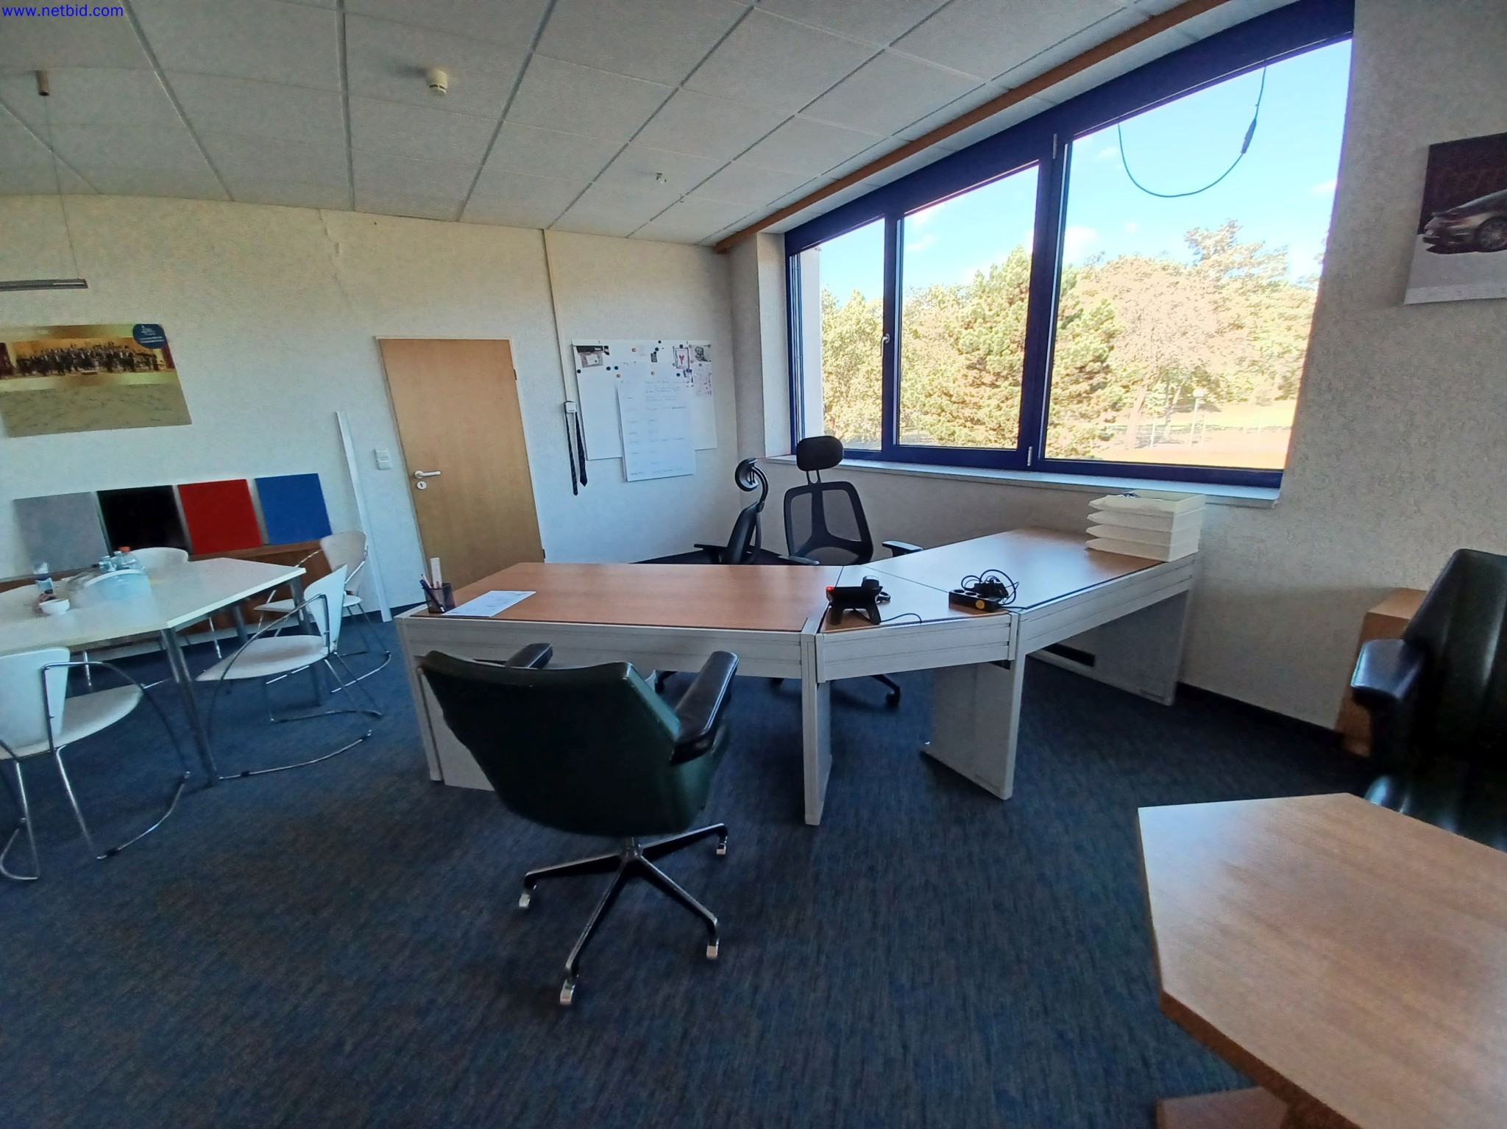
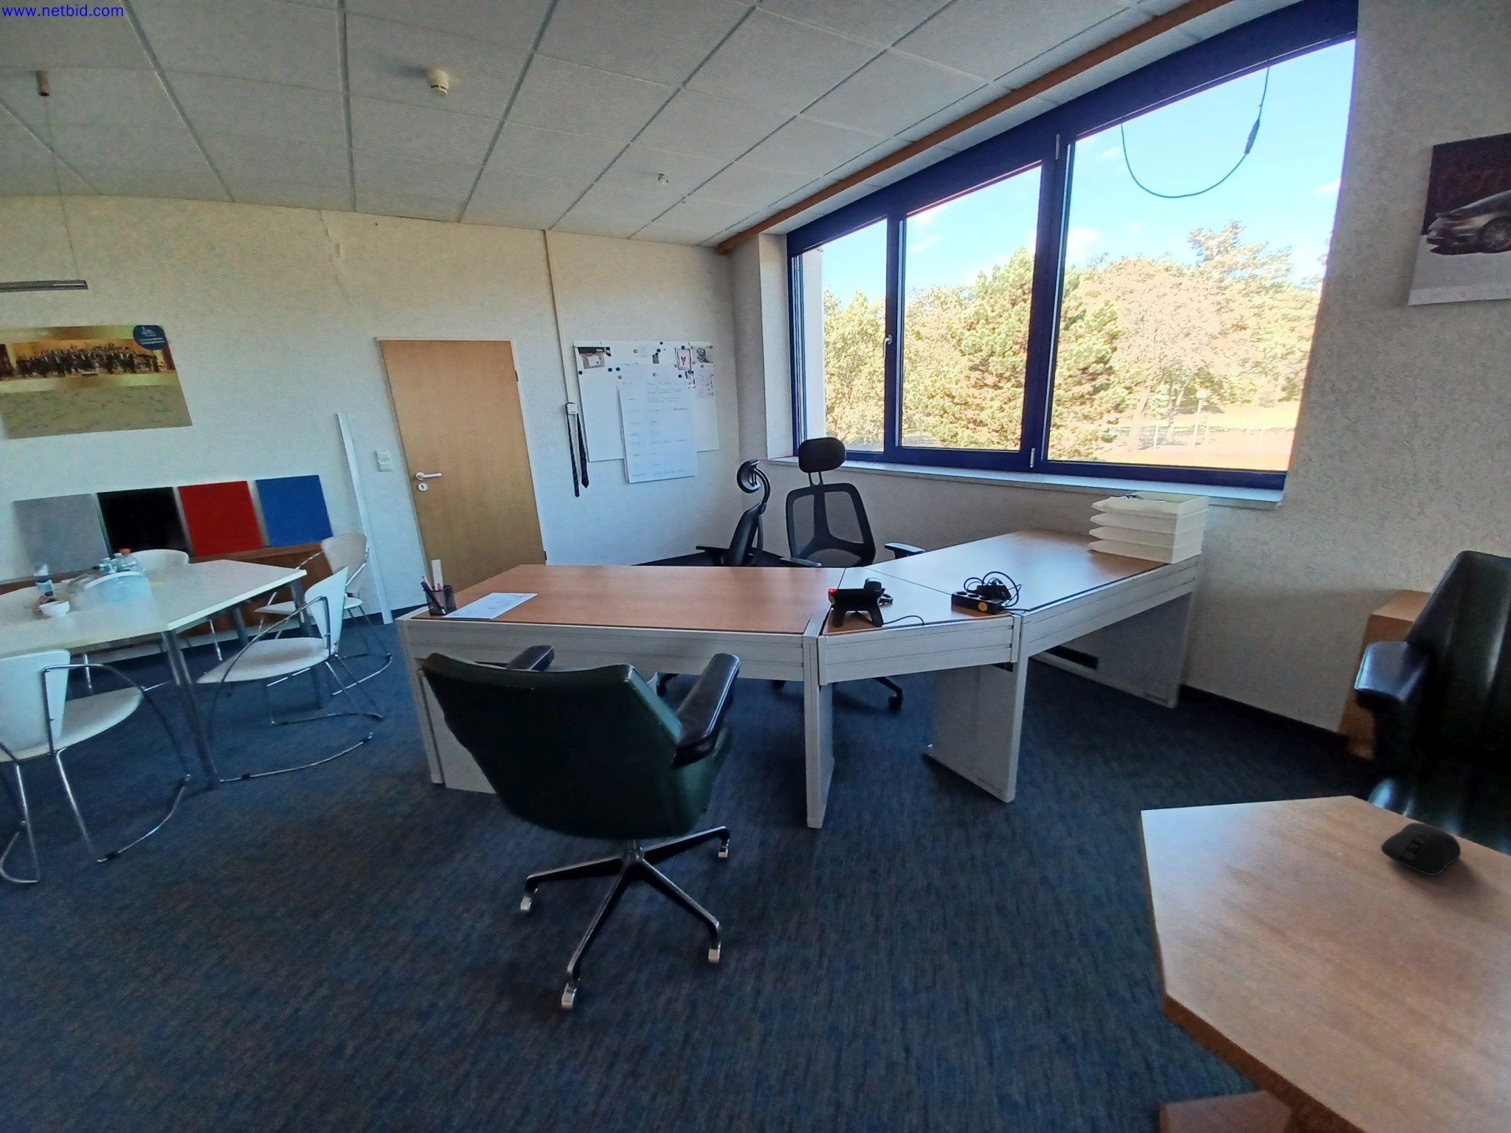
+ computer mouse (1423, 844)
